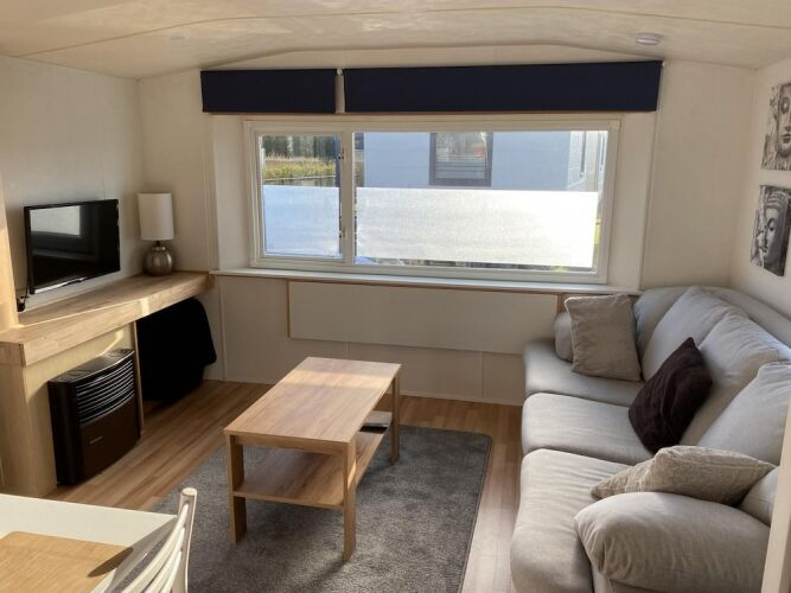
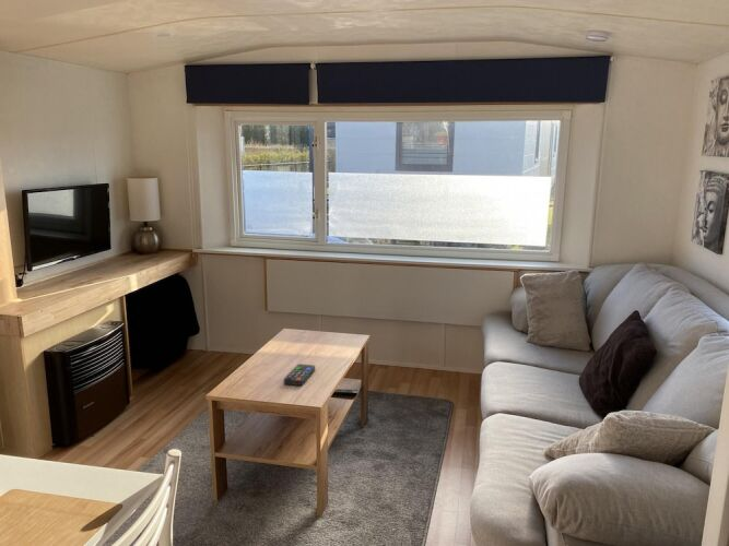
+ remote control (299, 373)
